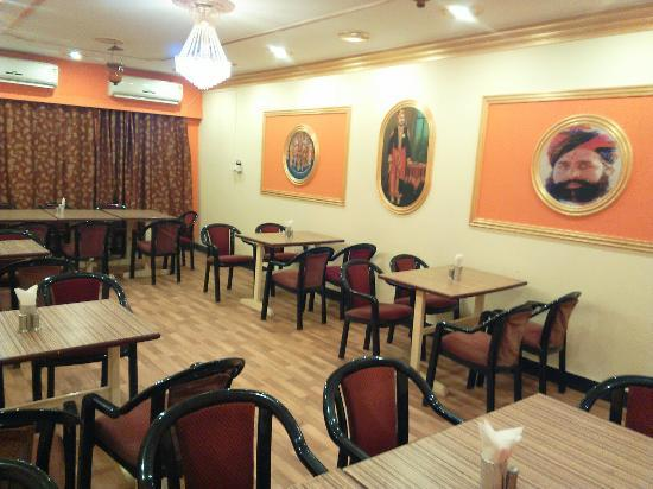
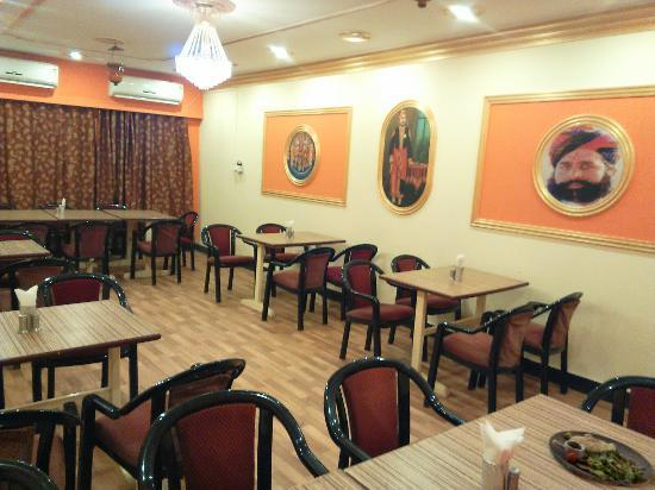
+ dinner plate (599, 450)
